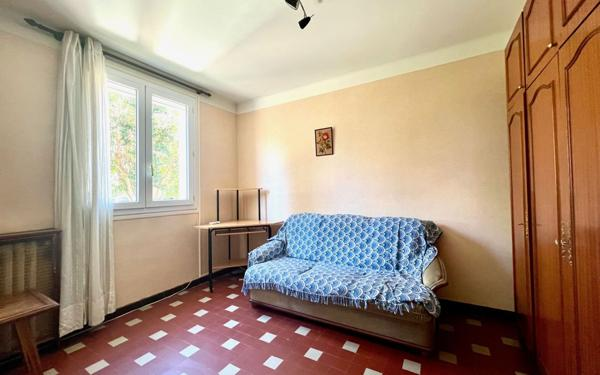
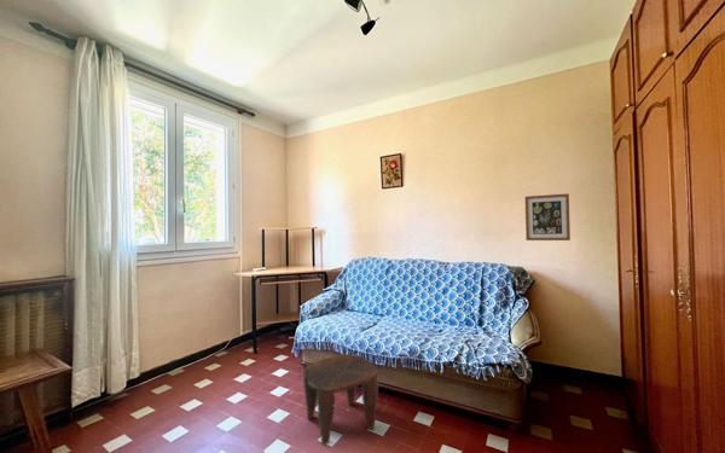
+ wall art (546, 217)
+ stool (337, 391)
